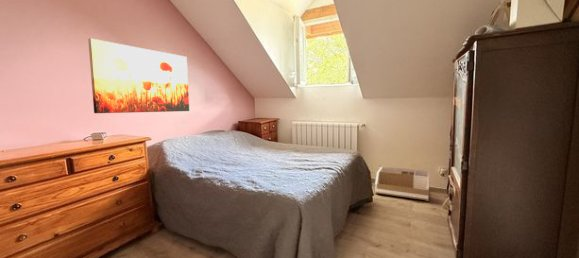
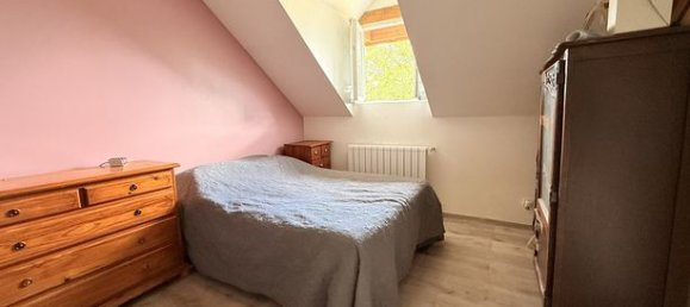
- wall art (147, 80)
- storage bin (401, 181)
